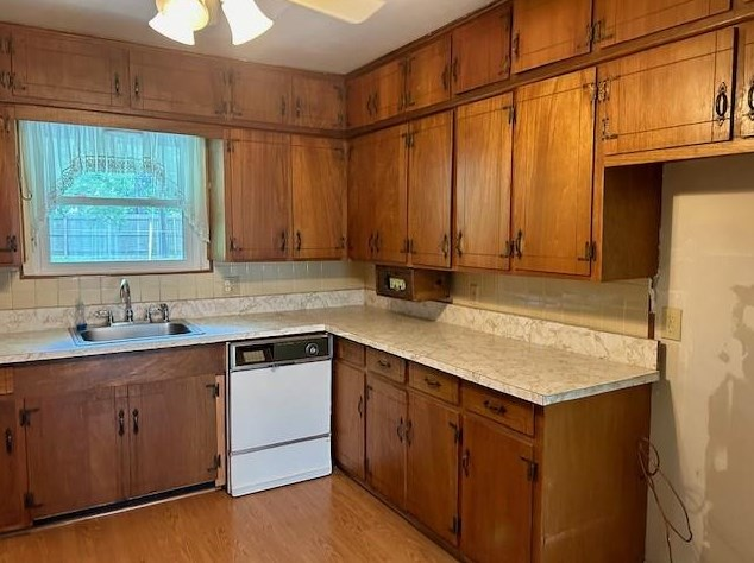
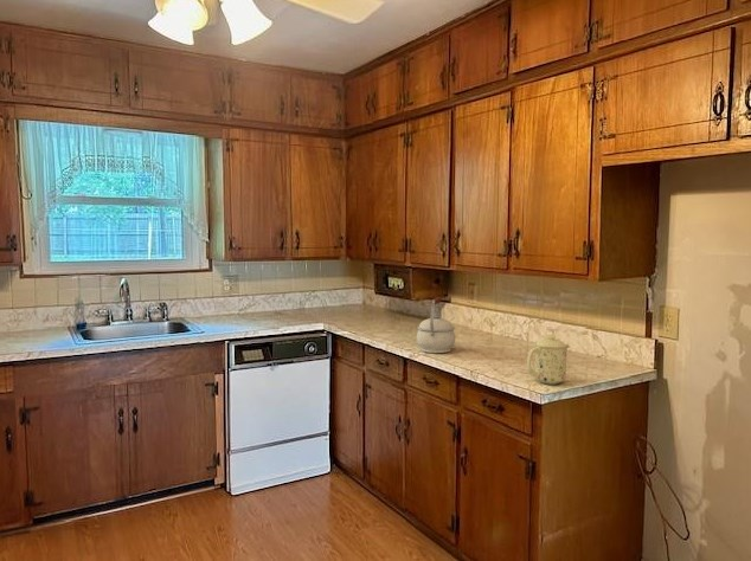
+ kettle (436, 323)
+ mug (547, 359)
